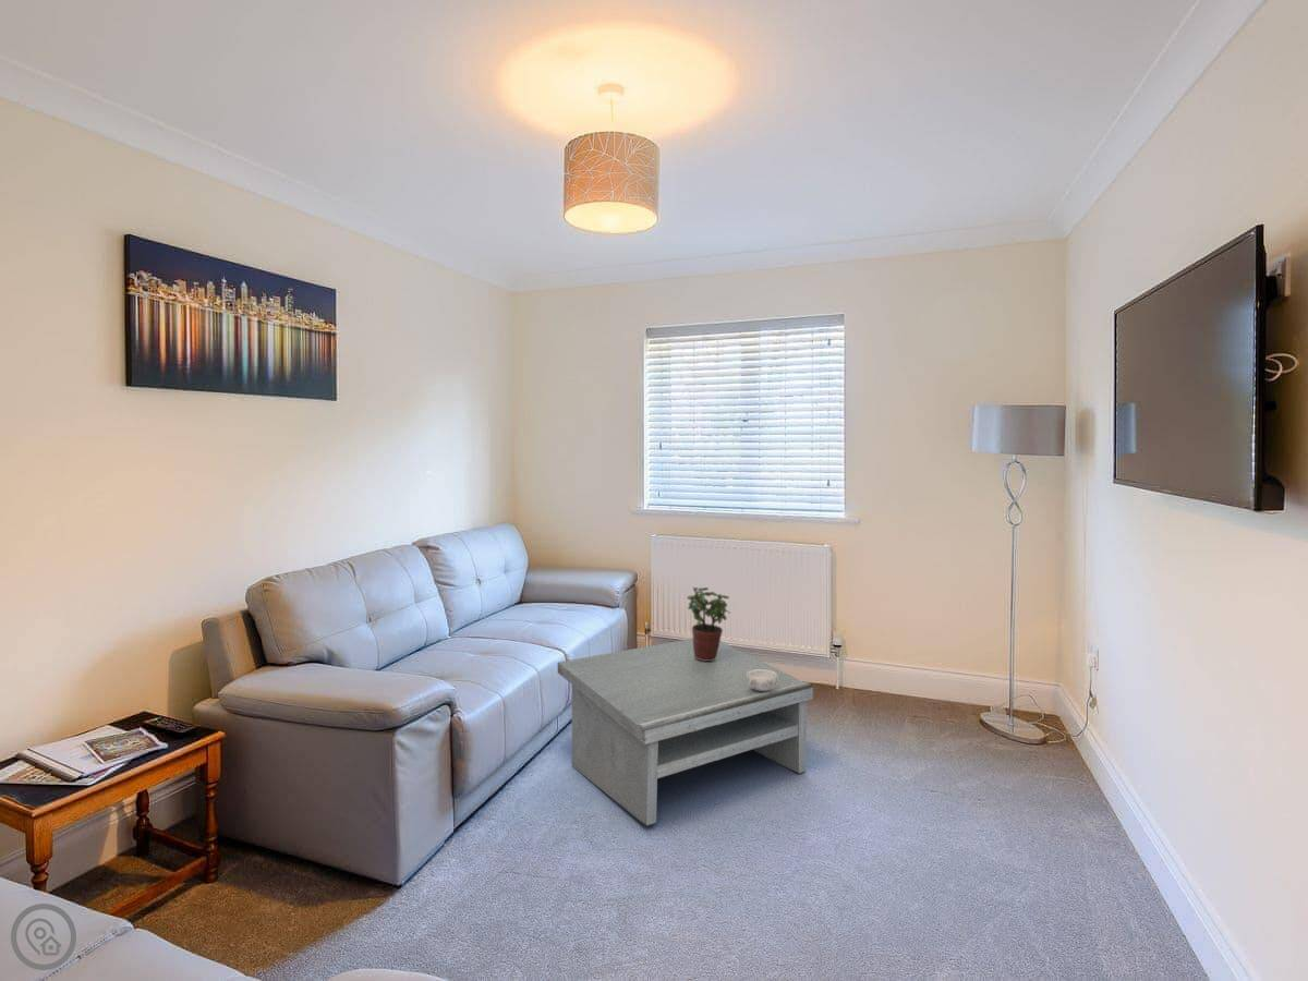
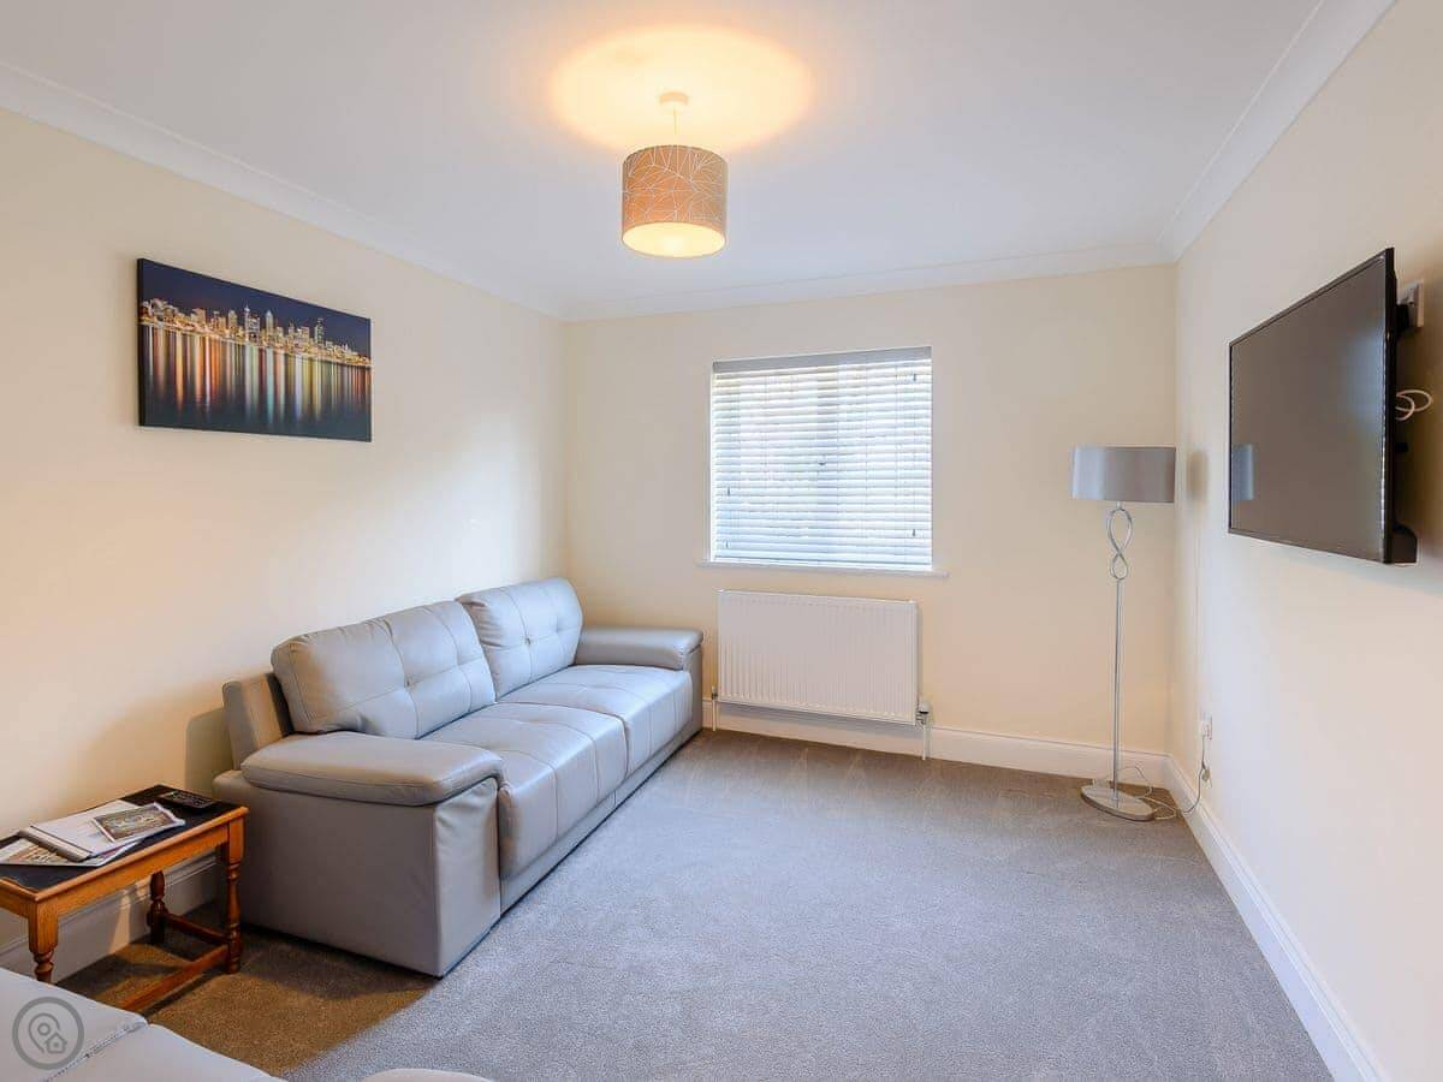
- coffee table (682, 715)
- decorative bowl (760, 671)
- potted plant (702, 621)
